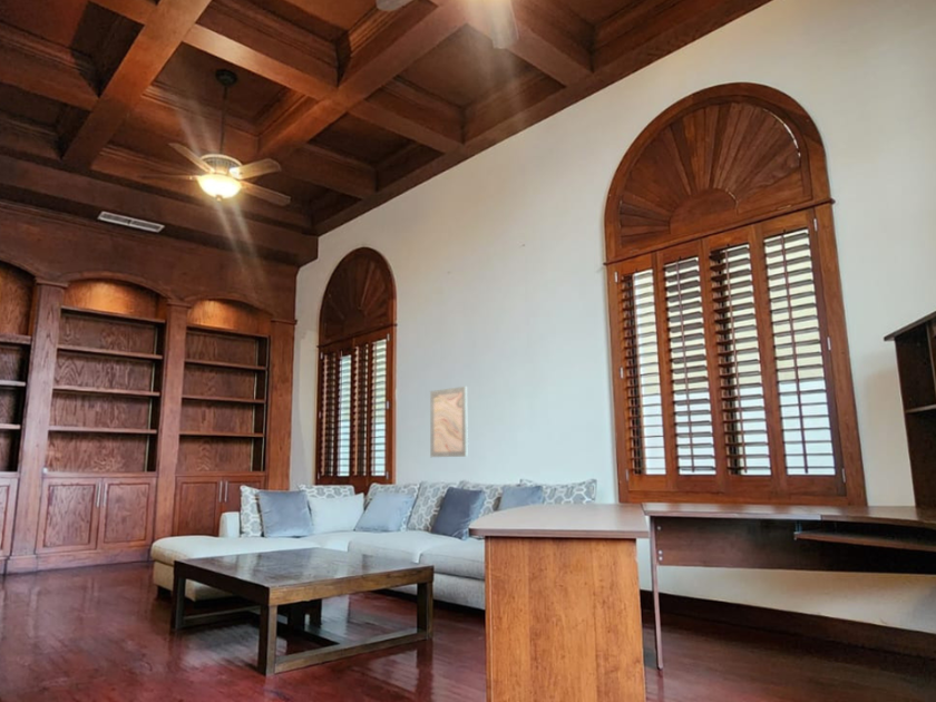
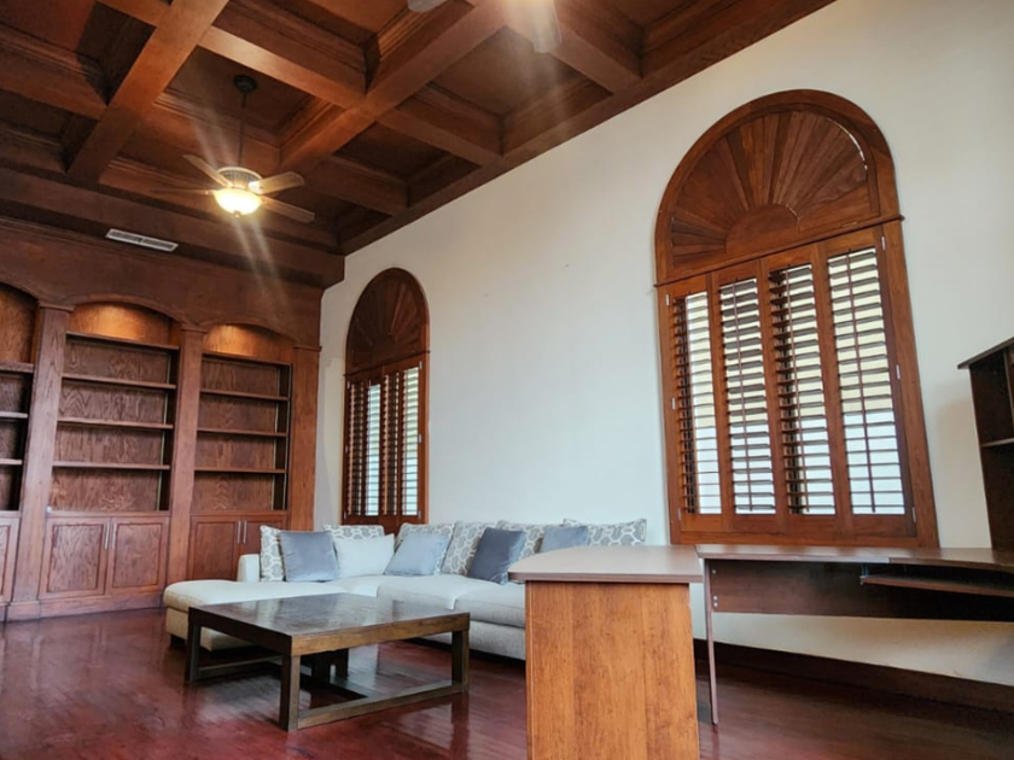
- wall art (448, 422)
